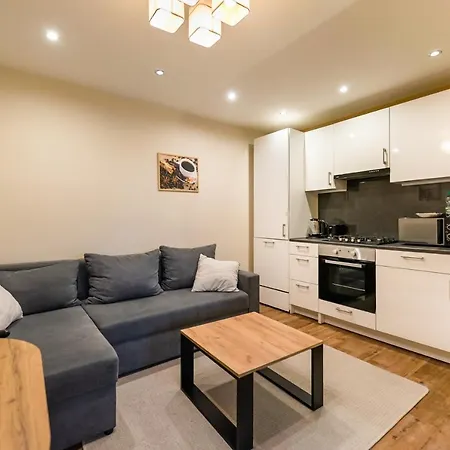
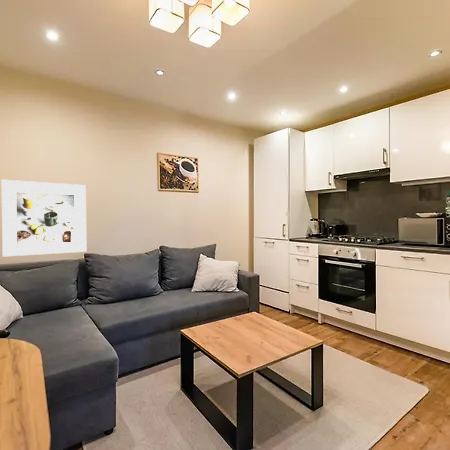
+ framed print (47, 218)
